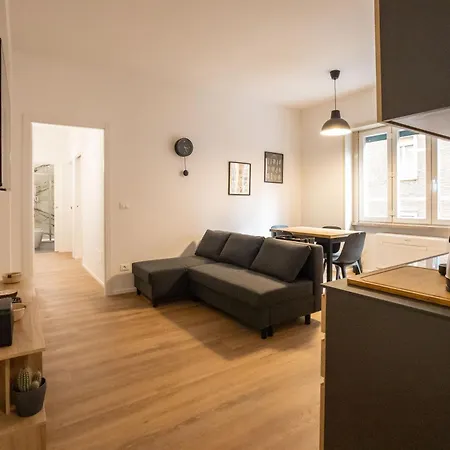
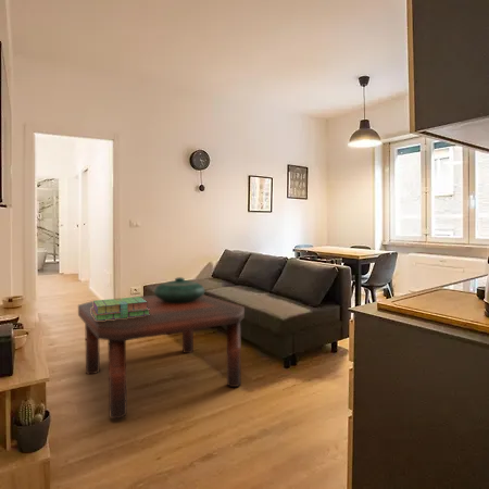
+ coffee table (159, 335)
+ stack of books (120, 306)
+ decorative bowl (179, 288)
